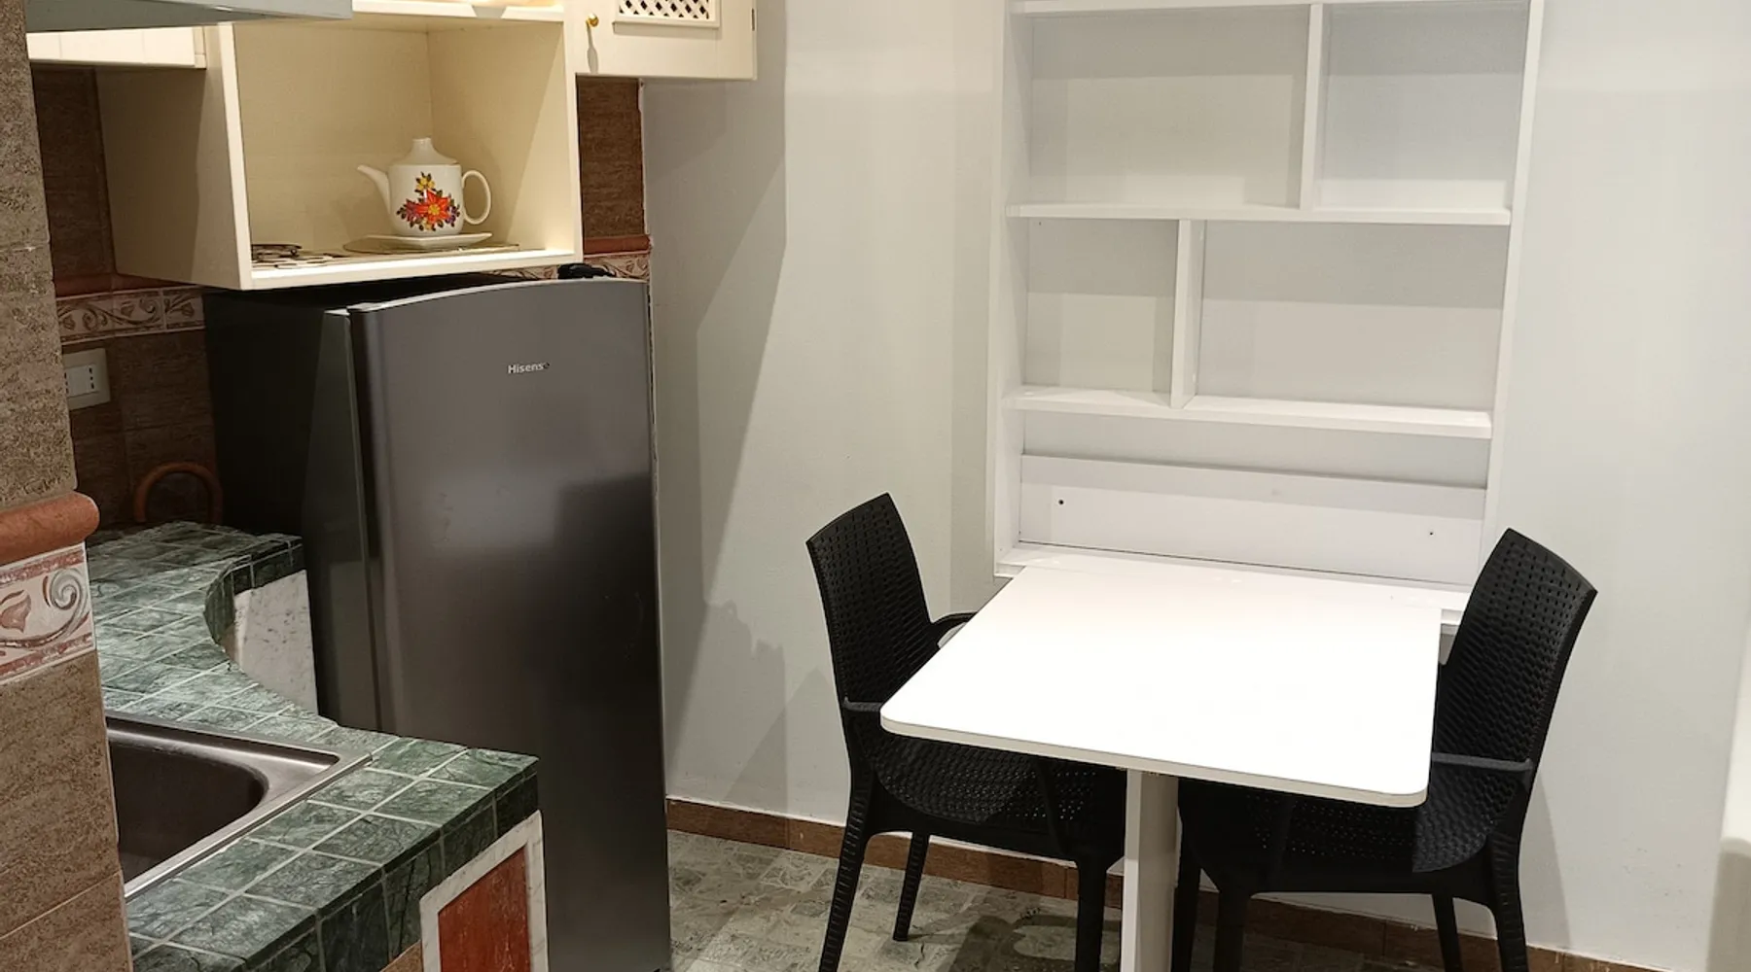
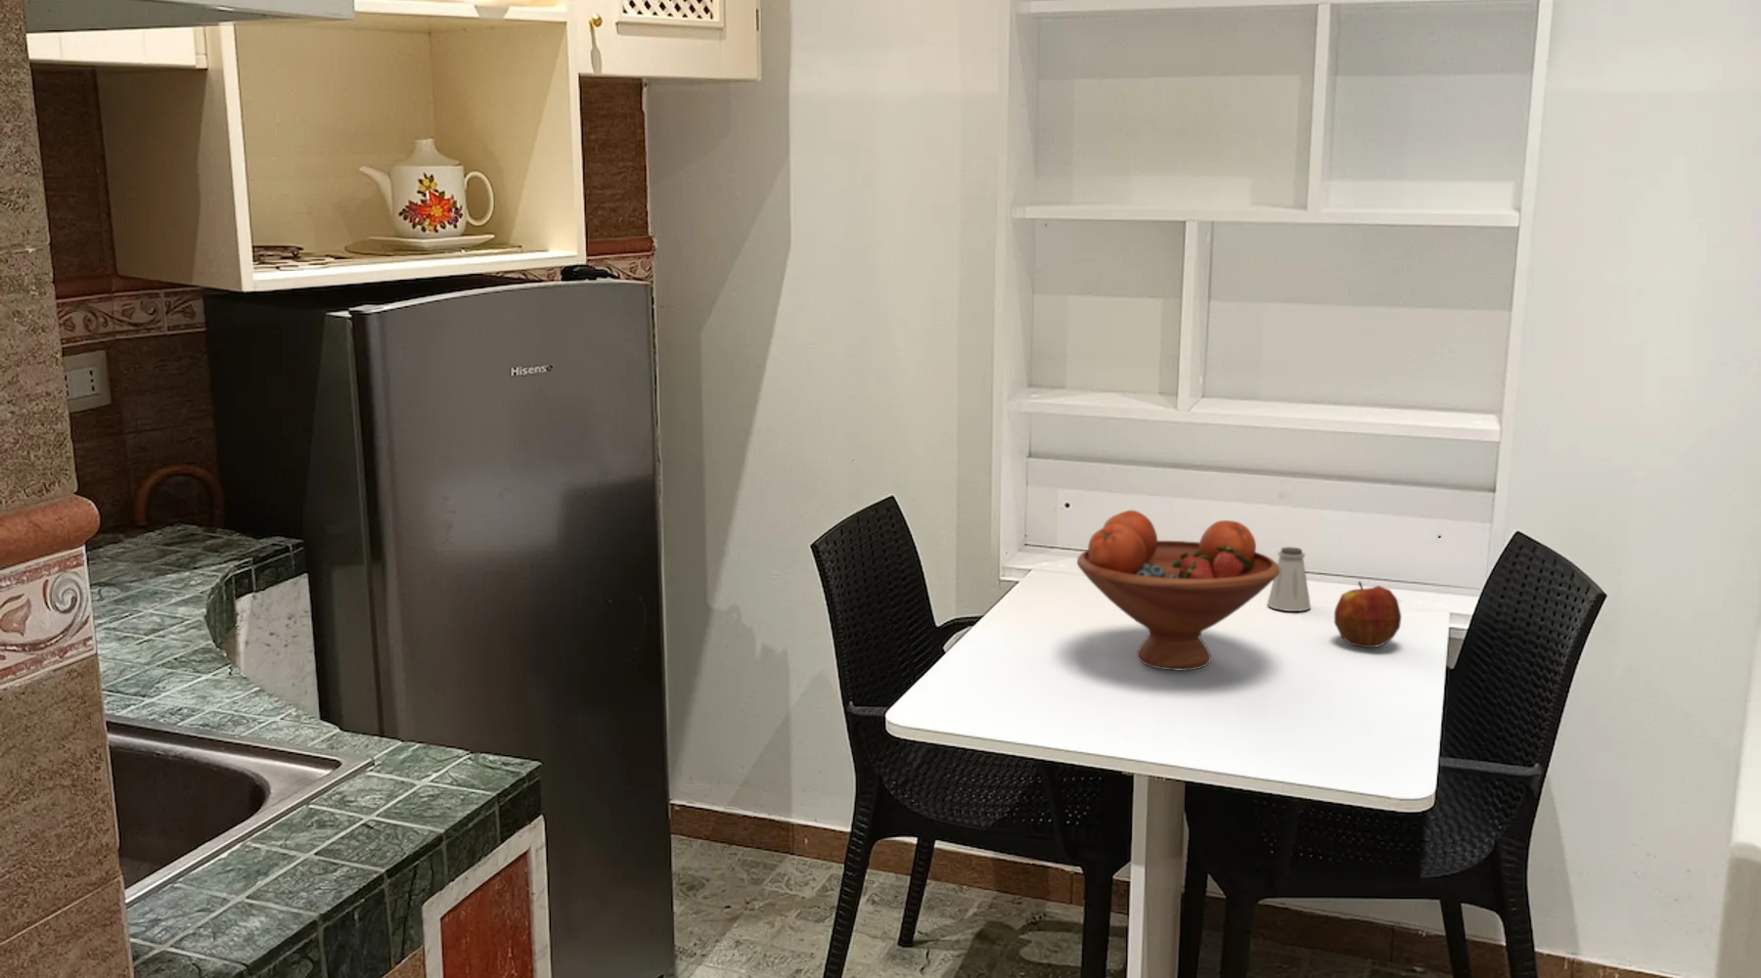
+ saltshaker (1290, 577)
+ apple (1367, 613)
+ fruit bowl (1176, 590)
